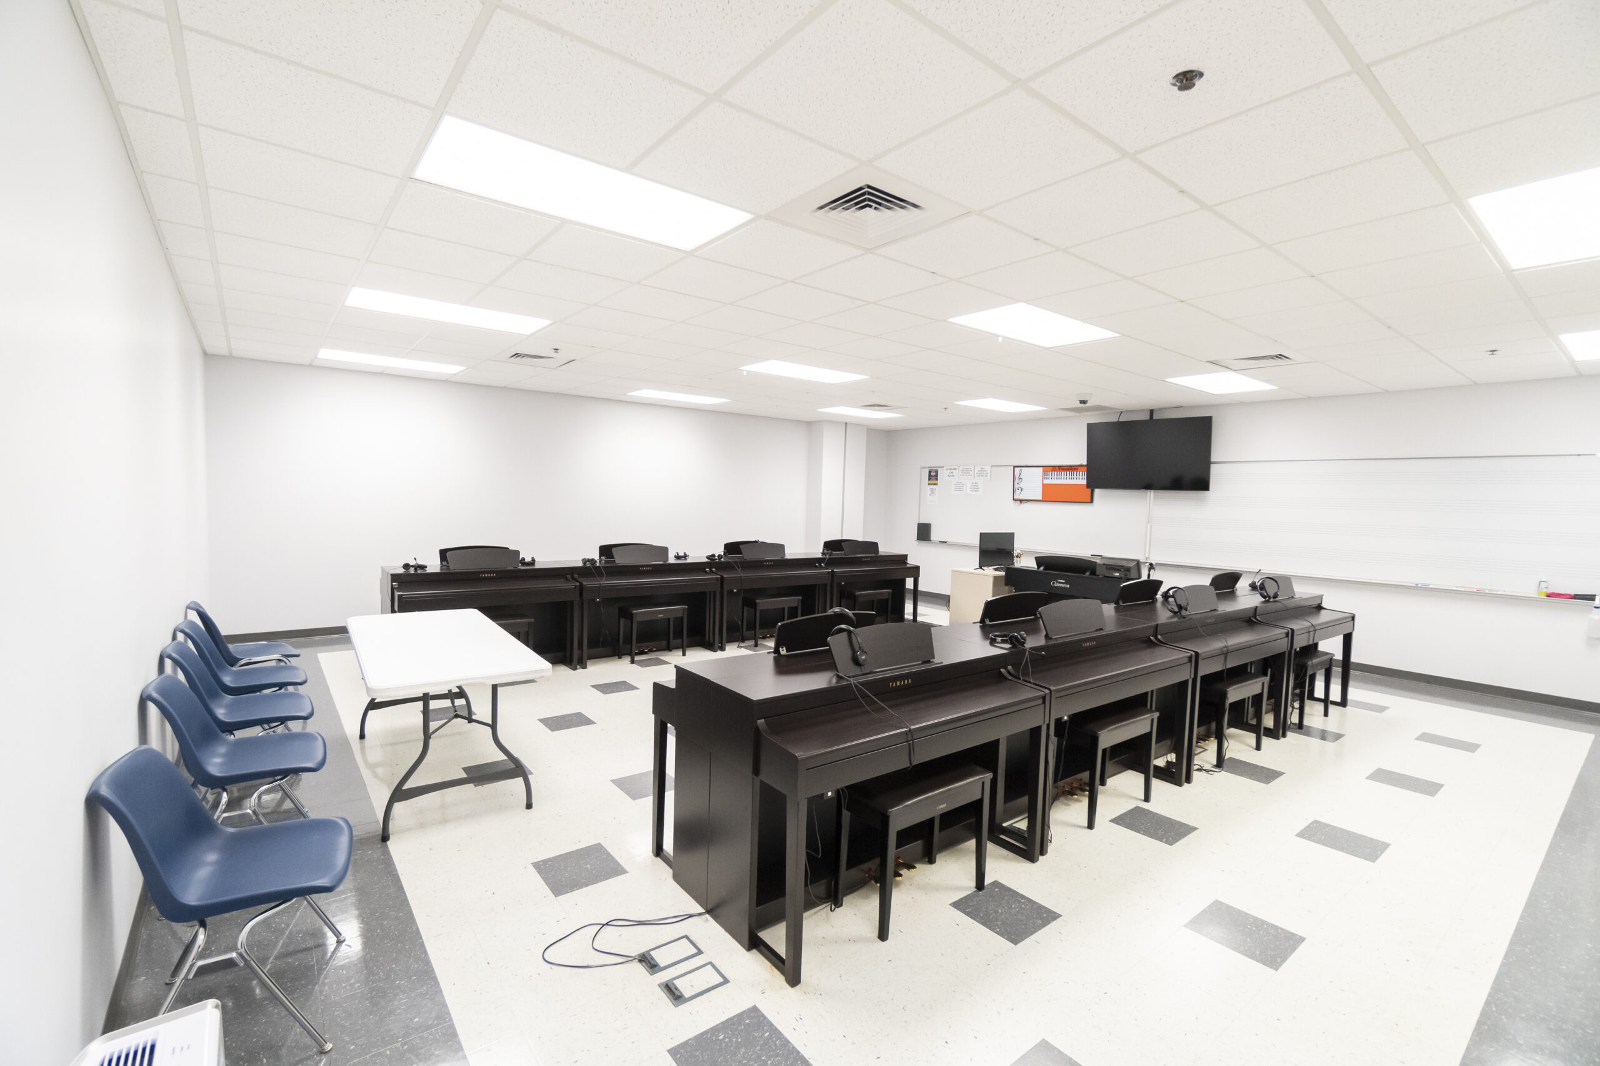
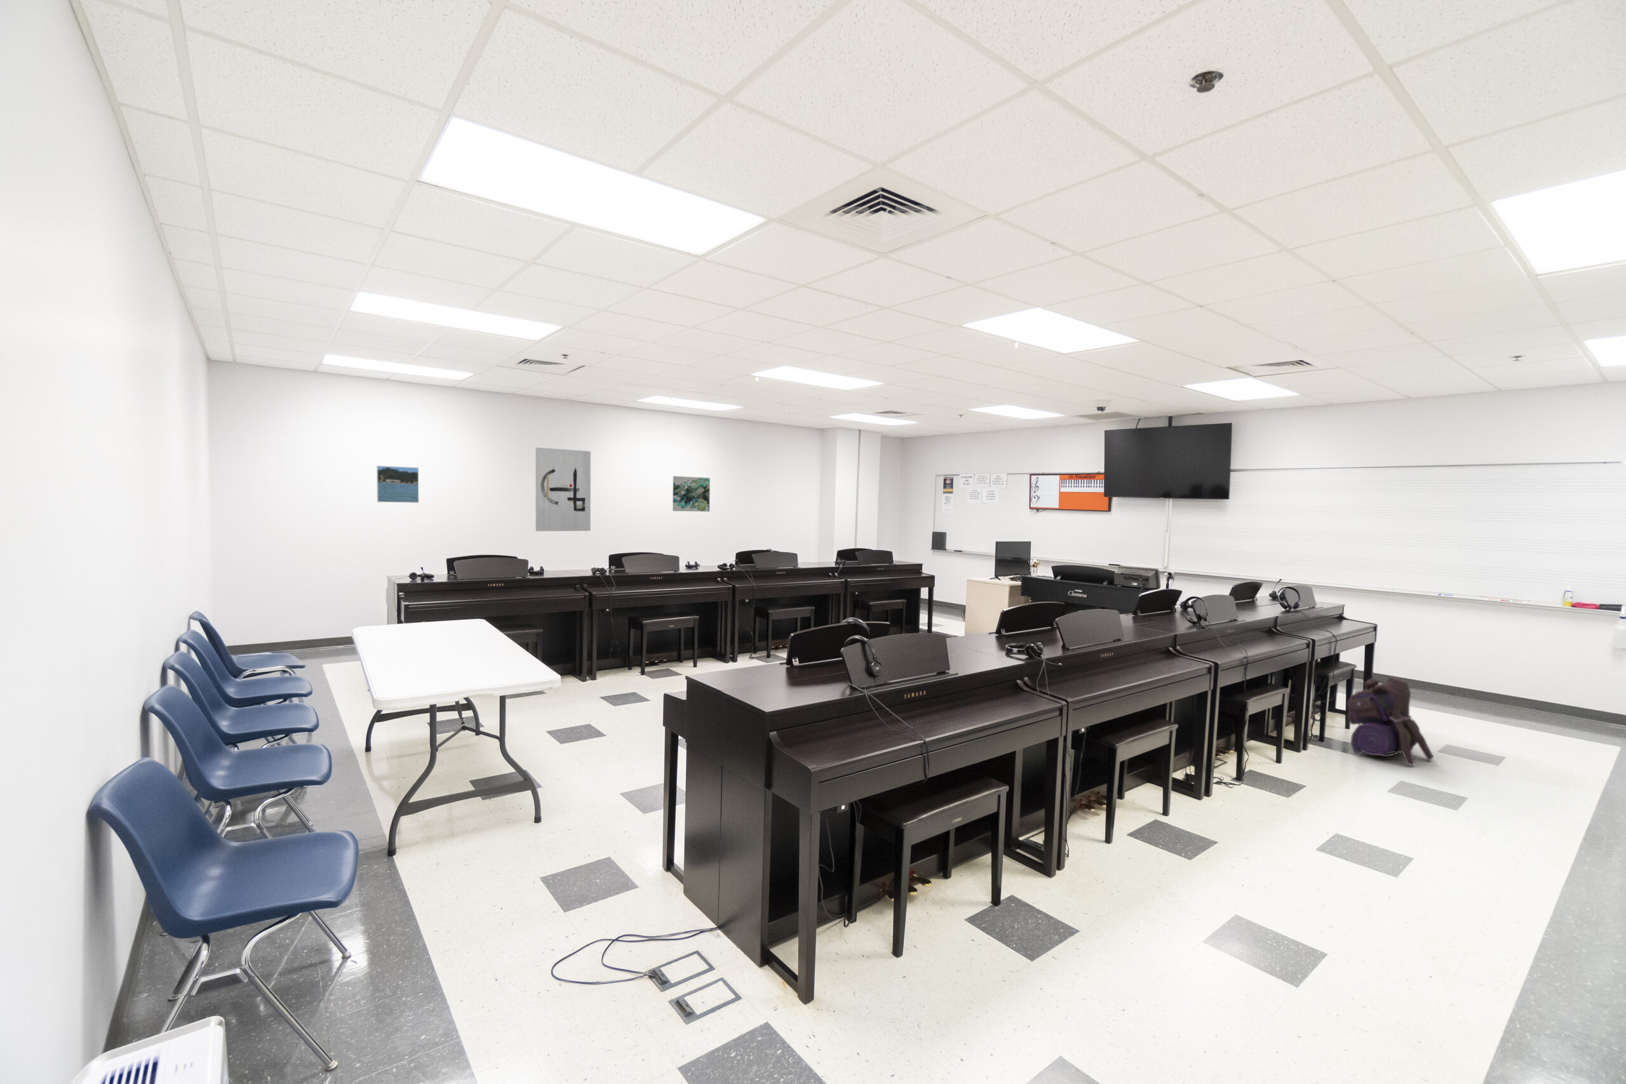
+ wall art (564, 490)
+ wall art (691, 494)
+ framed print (398, 484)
+ backpack (1384, 716)
